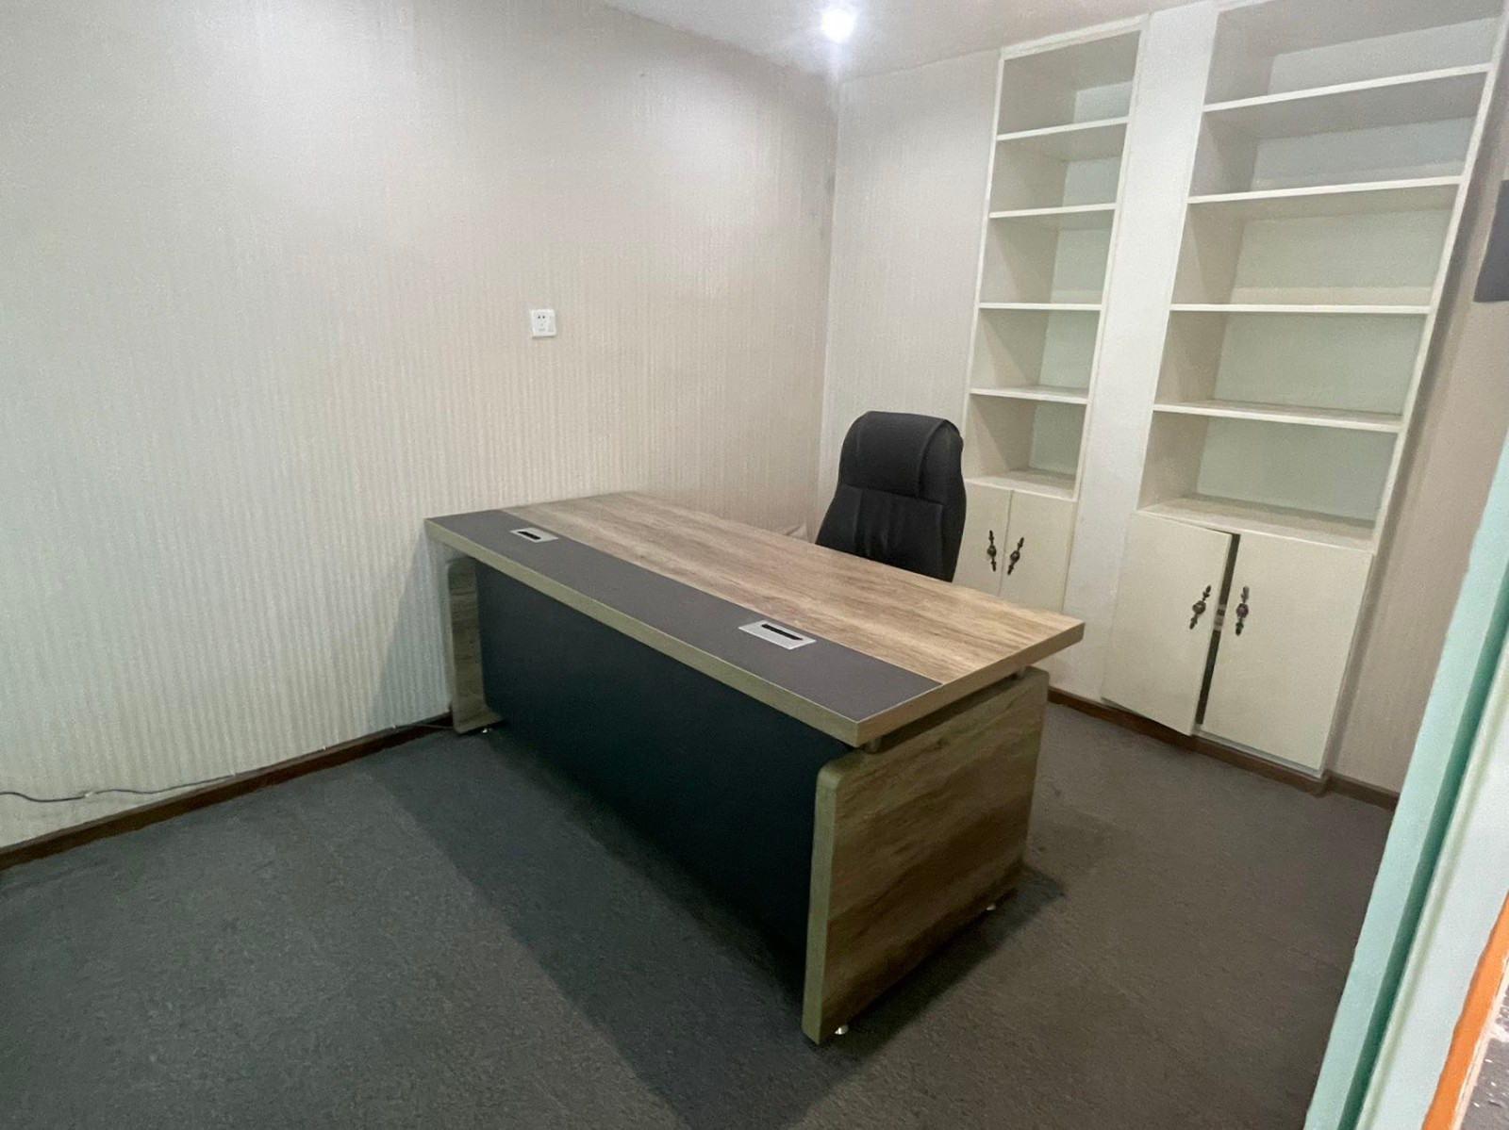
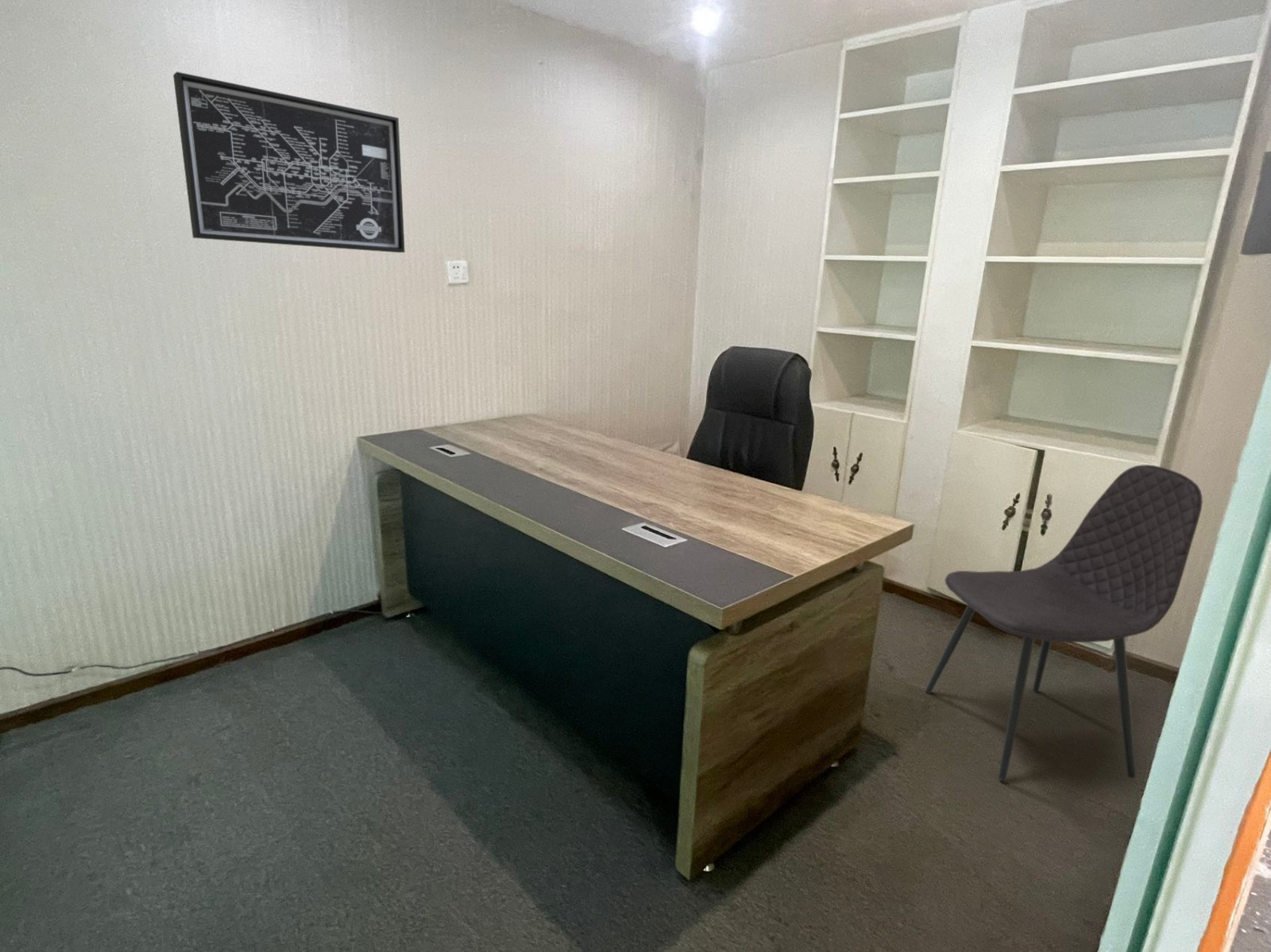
+ wall art (302, 174)
+ chair (1051, 606)
